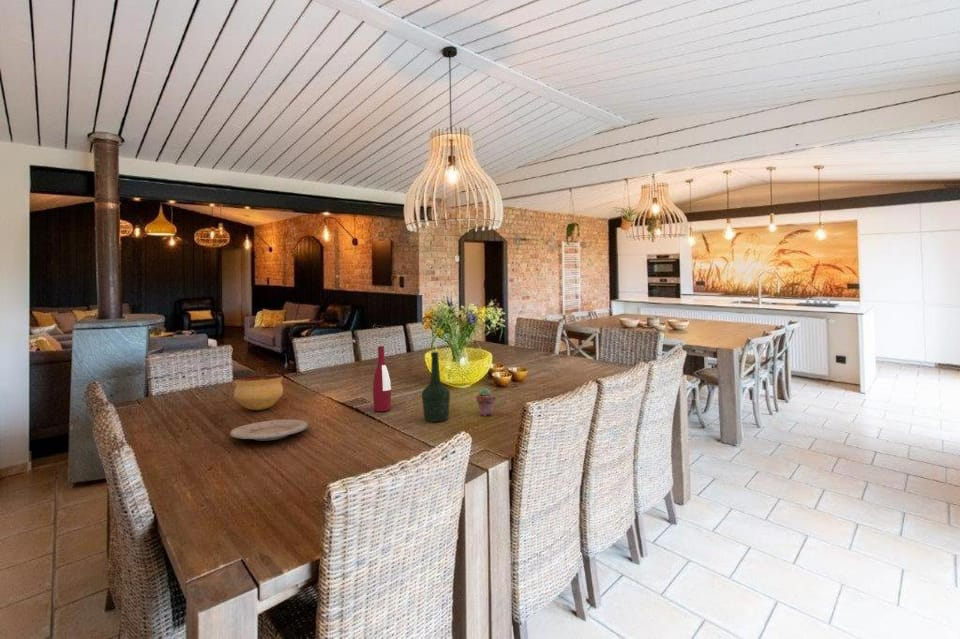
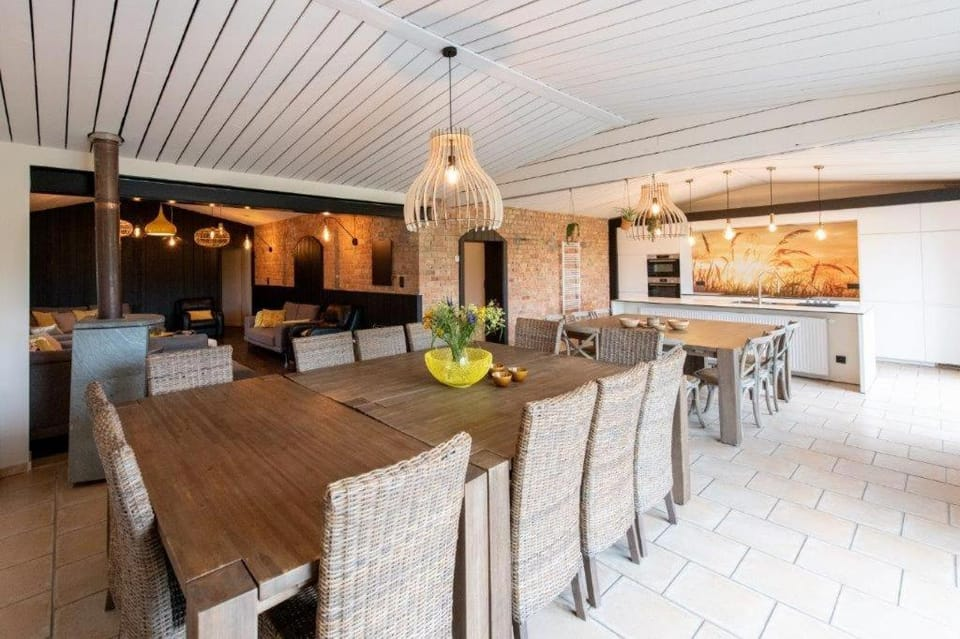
- bowl (259, 394)
- plate (270, 431)
- bottle (435, 385)
- alcohol (381, 377)
- potted succulent (486, 400)
